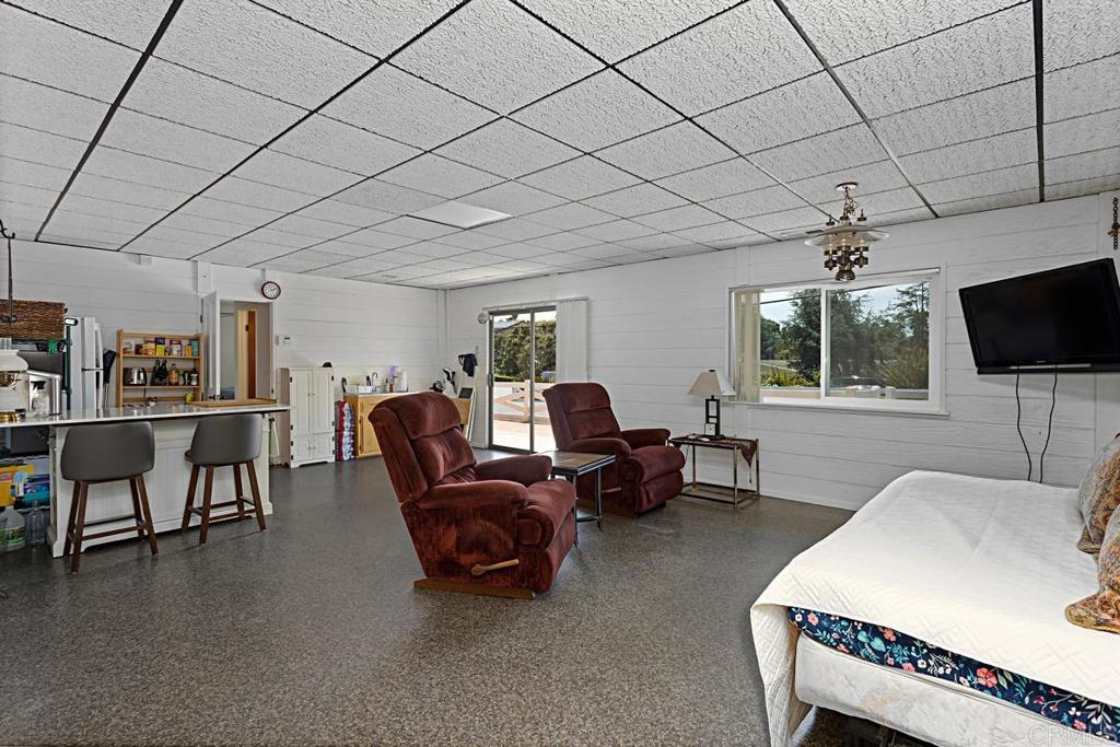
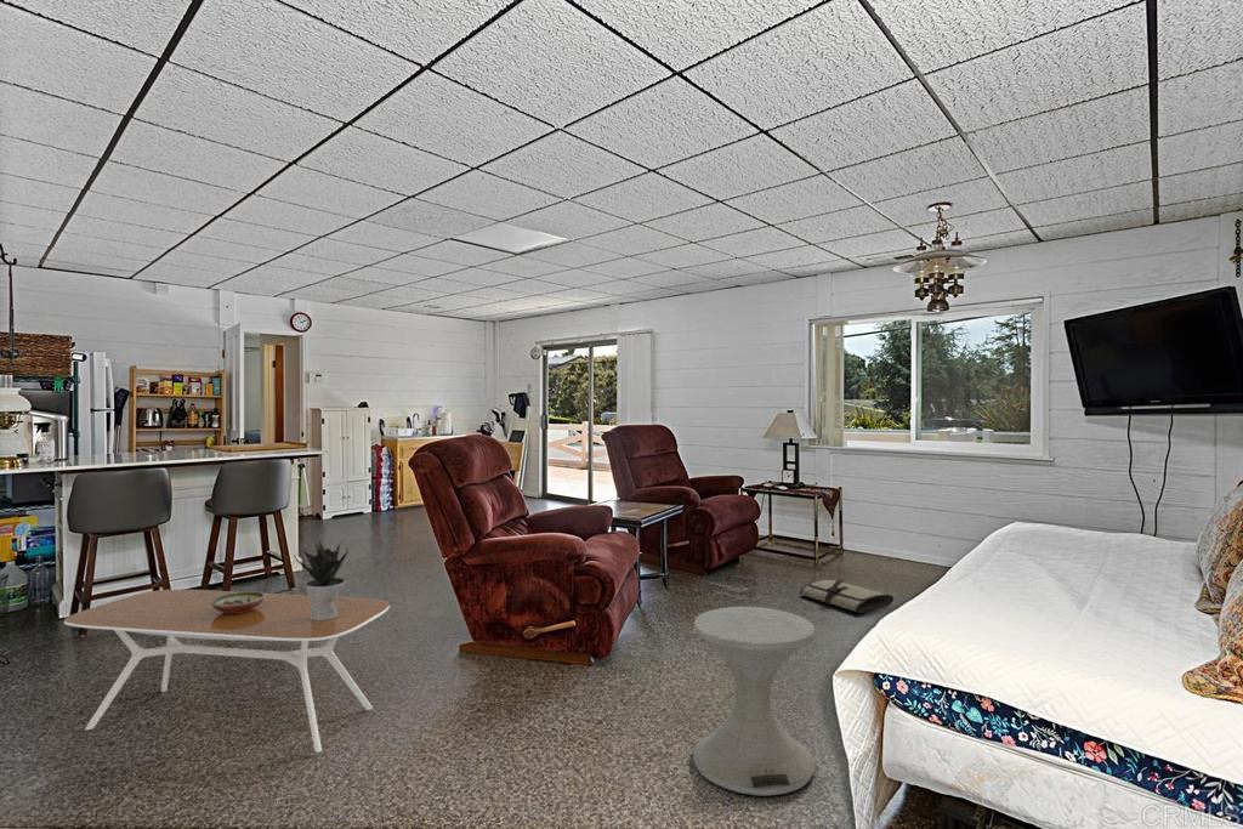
+ potted plant (324, 577)
+ side table (753, 692)
+ coffee table (233, 655)
+ decorative bowl (238, 603)
+ tool roll (845, 589)
